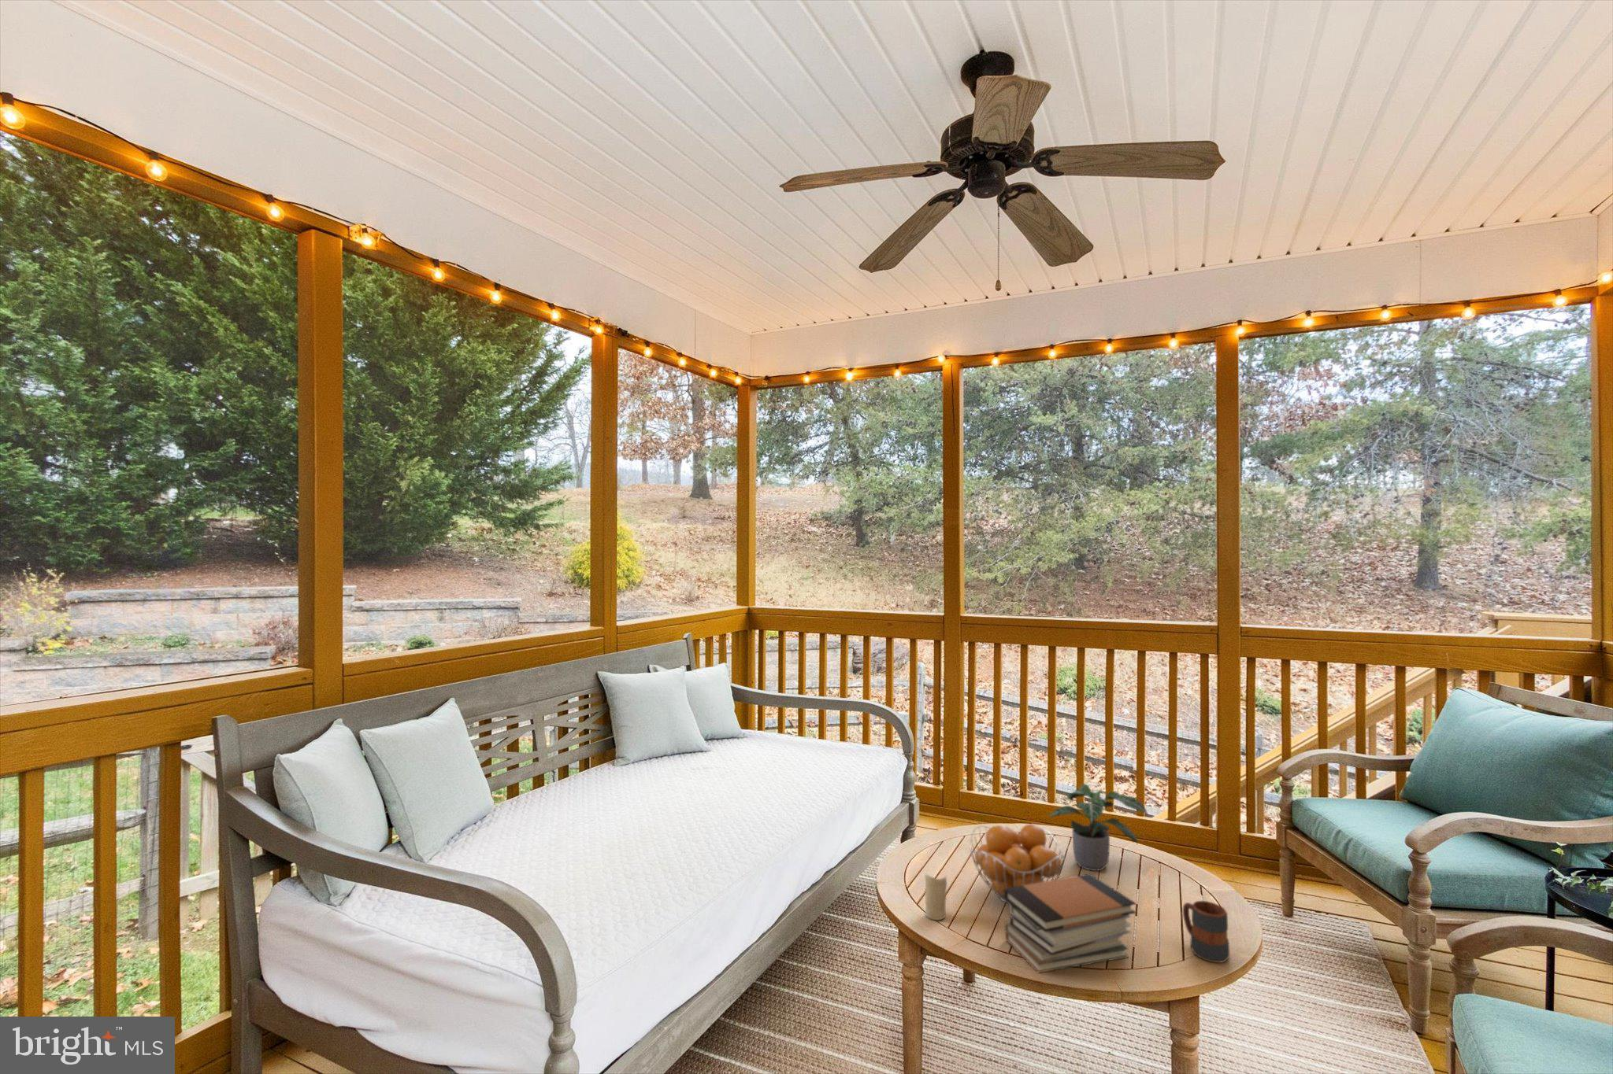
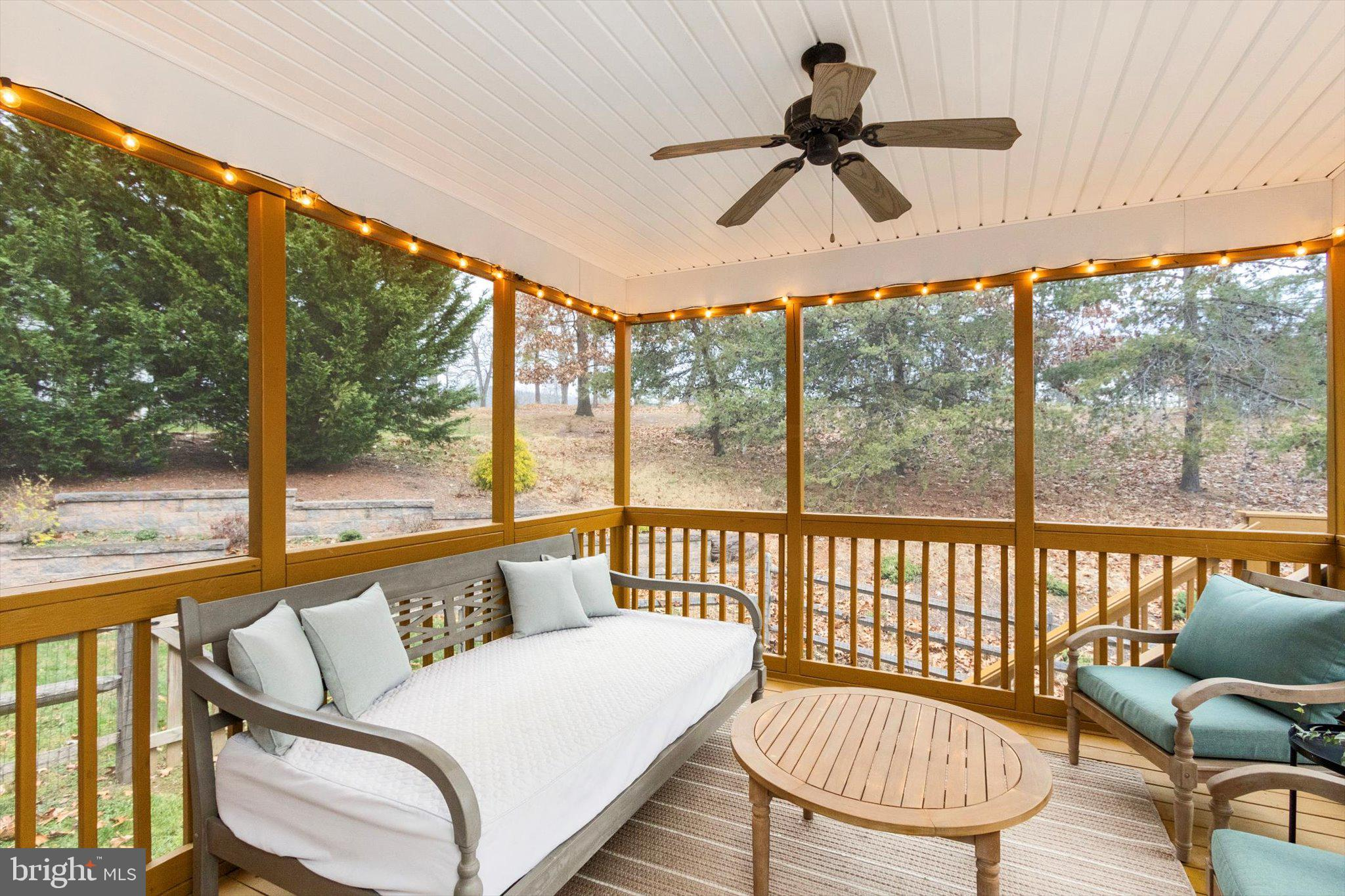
- potted plant (1096, 826)
- fruit basket (1016, 862)
- book stack (1069, 922)
- mug (1203, 928)
- candle (935, 894)
